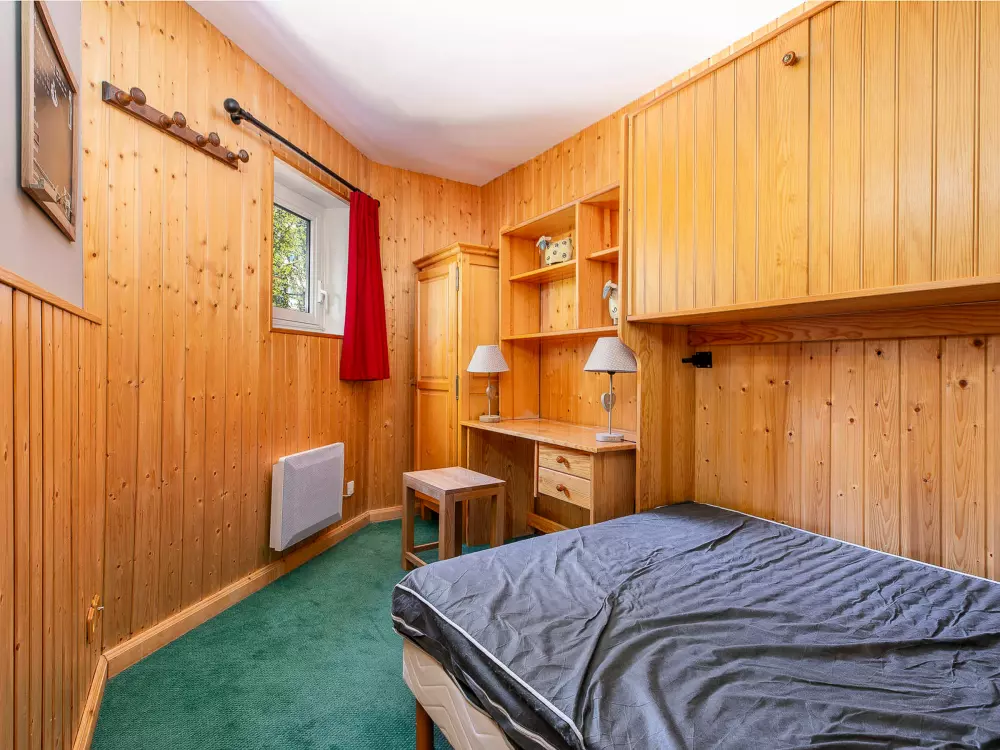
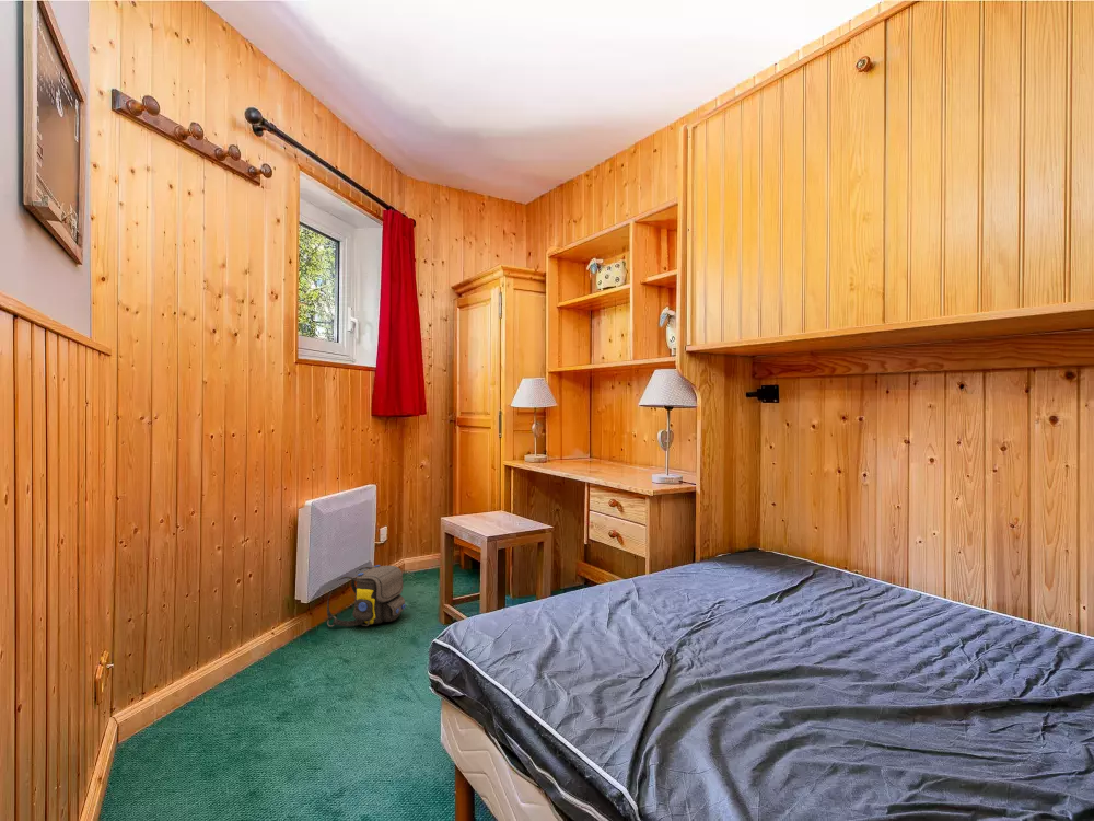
+ shoulder bag (370, 593)
